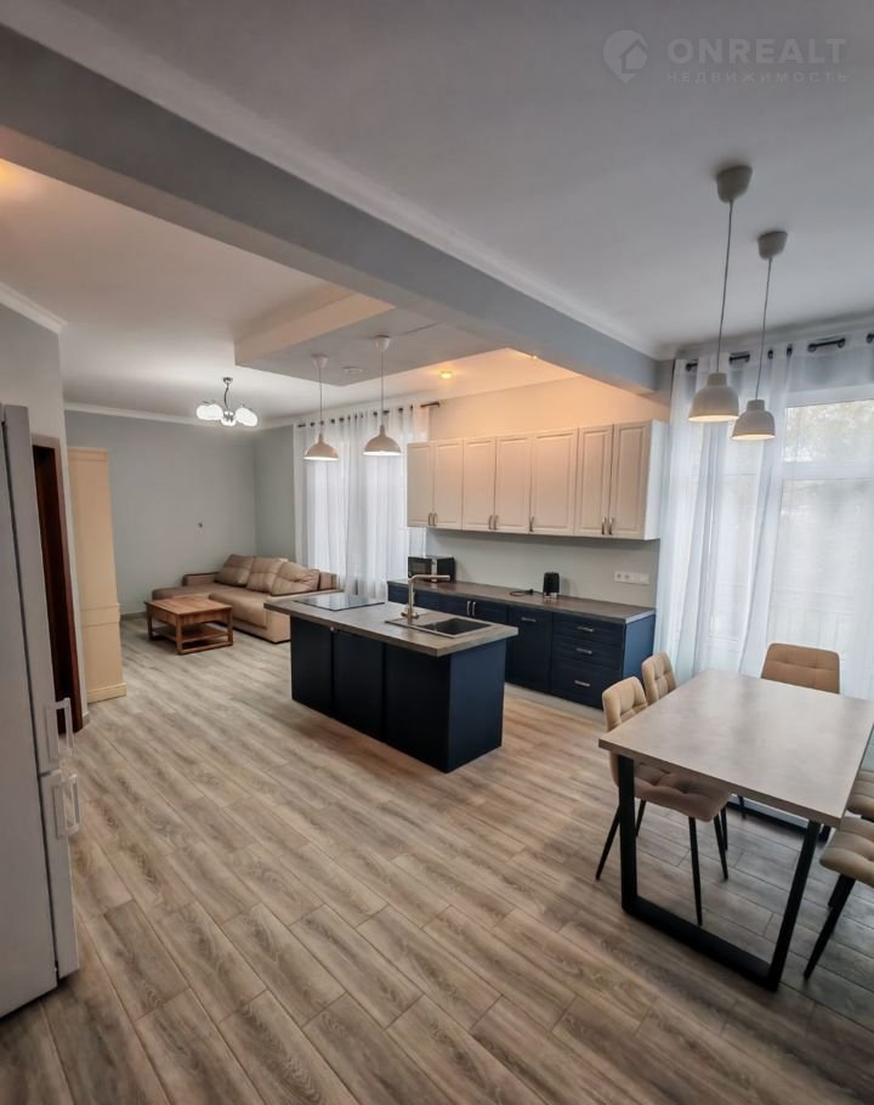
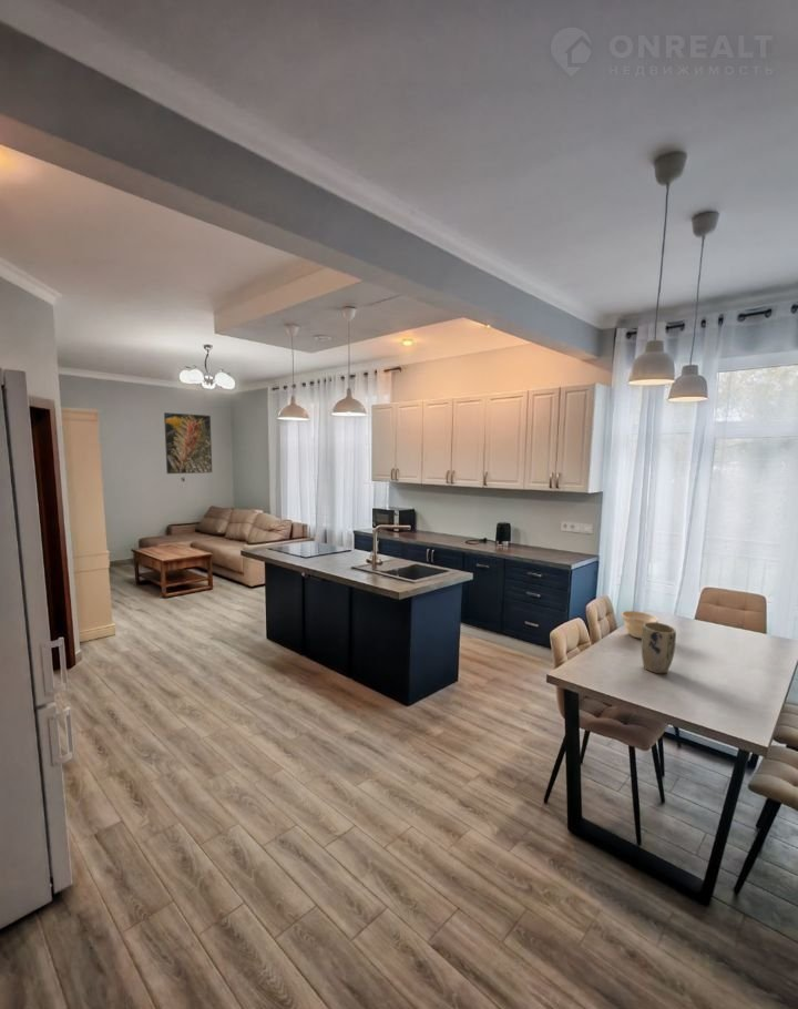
+ bowl (638, 625)
+ plant pot (657, 648)
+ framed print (188, 444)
